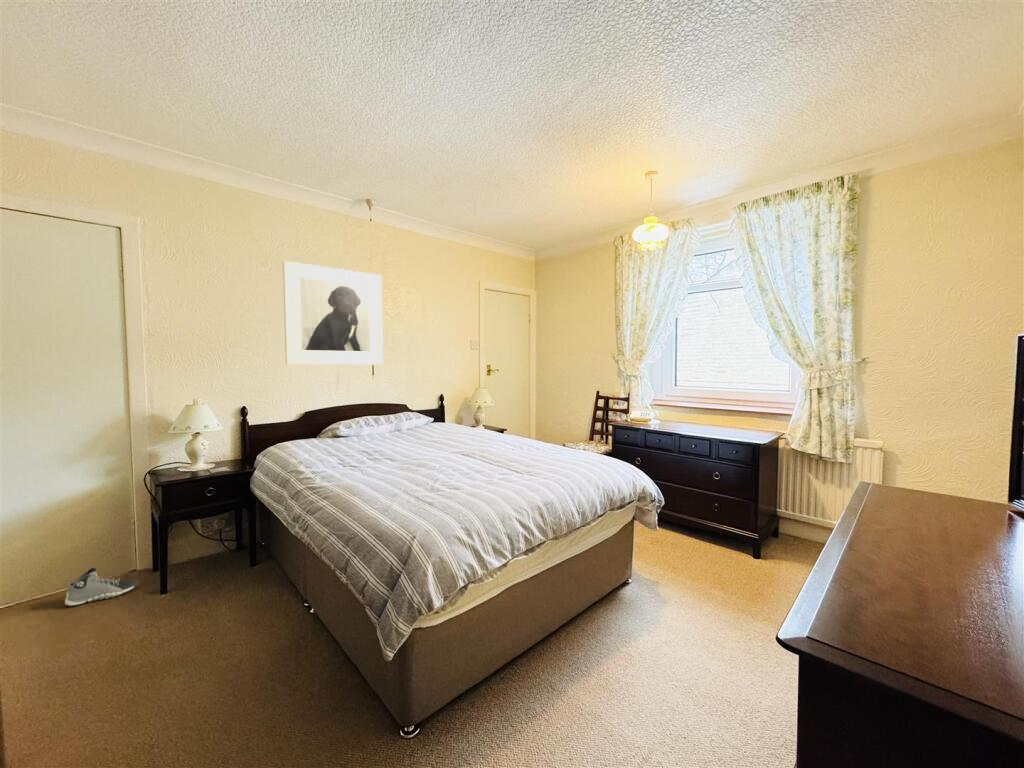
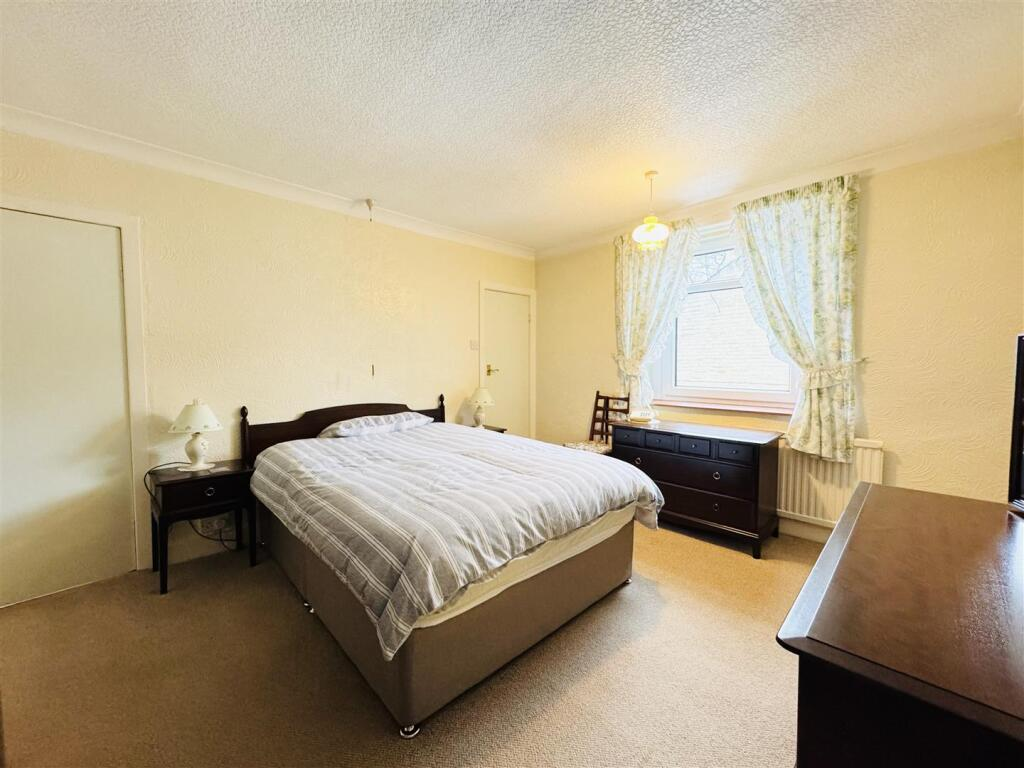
- sneaker (102, 581)
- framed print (336, 316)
